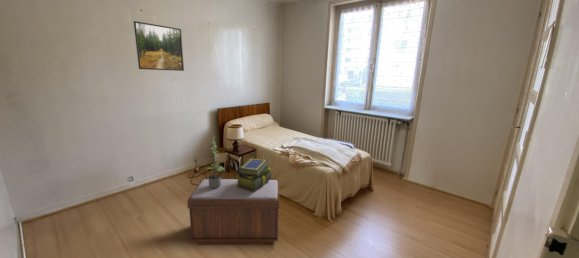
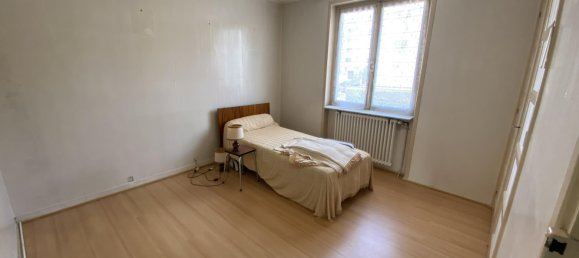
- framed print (160, 48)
- potted plant (215, 161)
- bench (238, 210)
- stack of books (254, 173)
